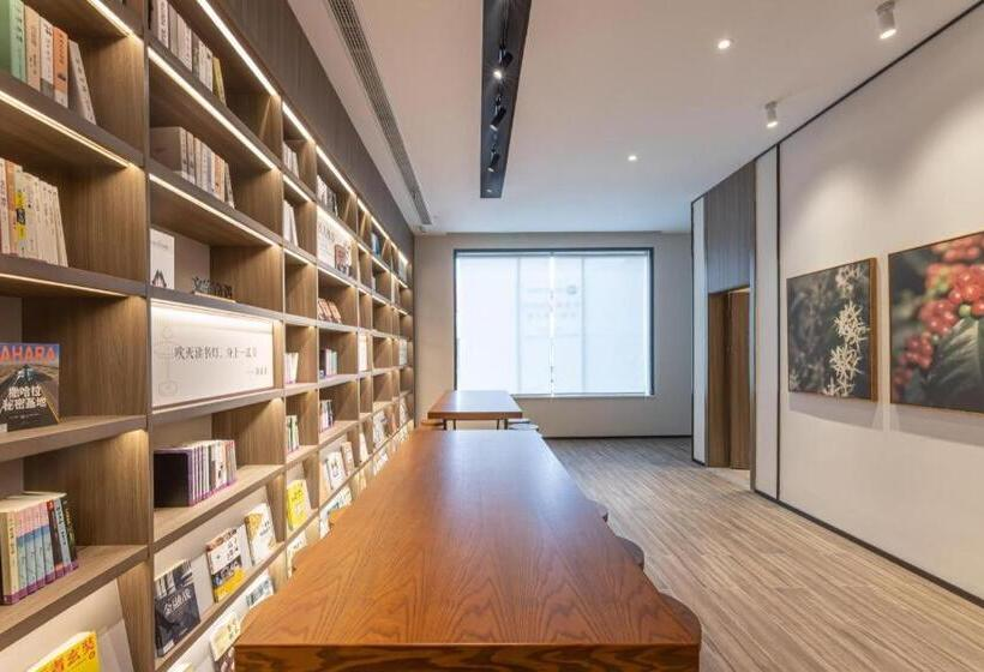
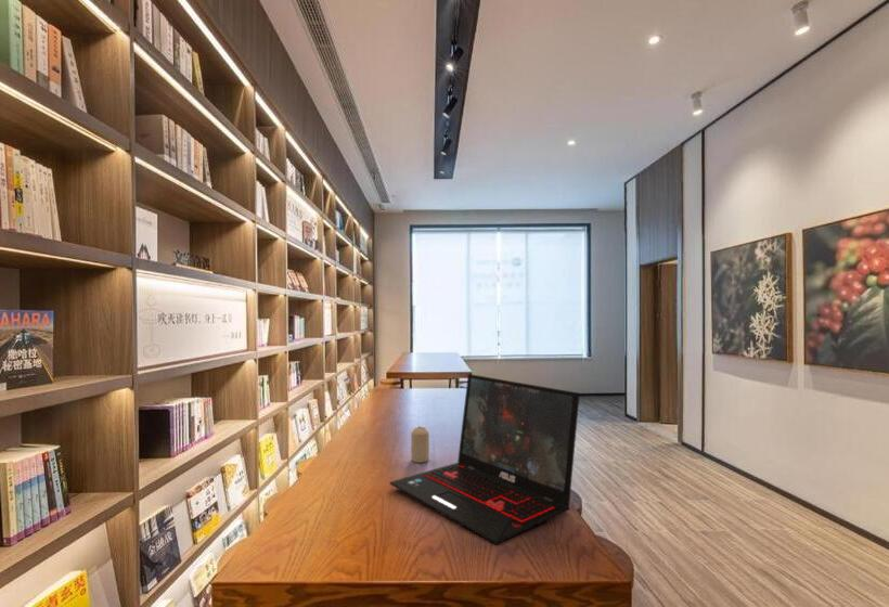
+ candle (420, 443)
+ laptop (479, 442)
